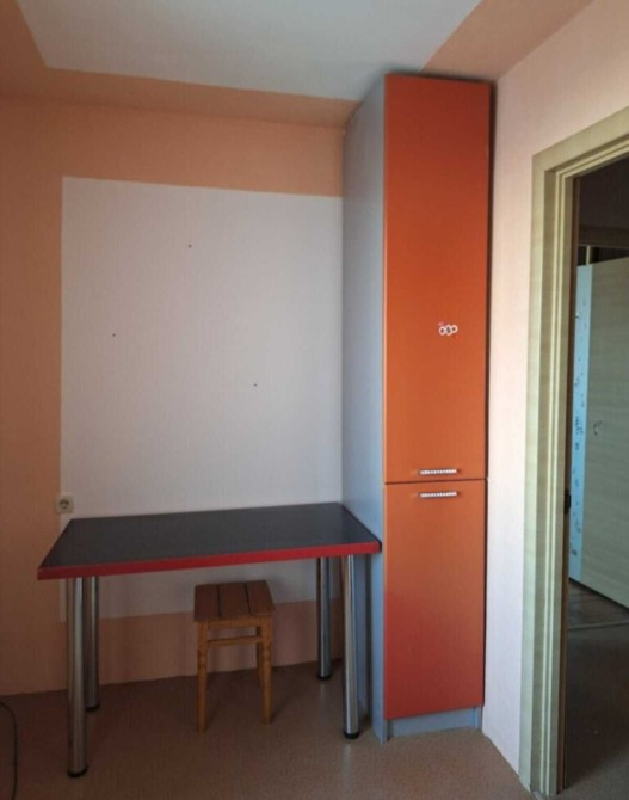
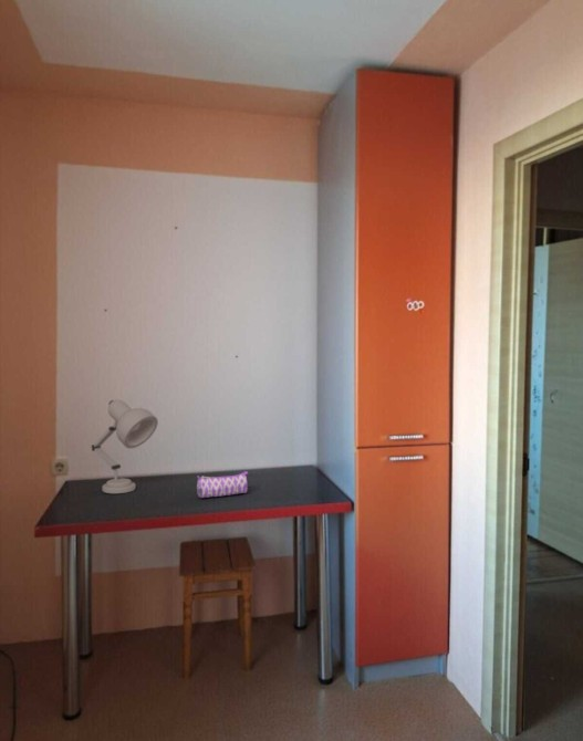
+ pencil case (221, 483)
+ desk lamp (124, 445)
